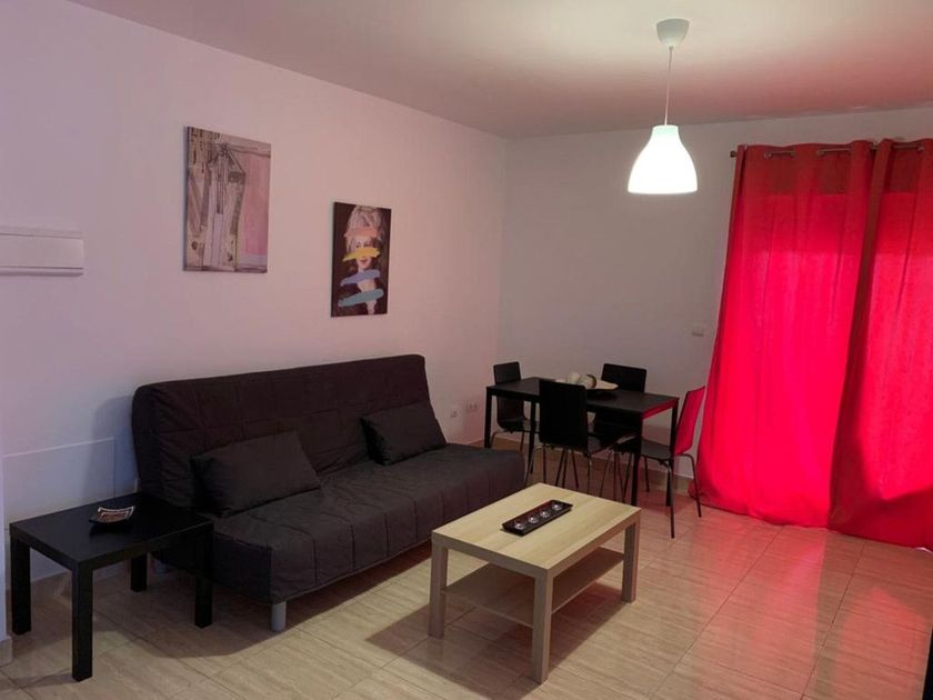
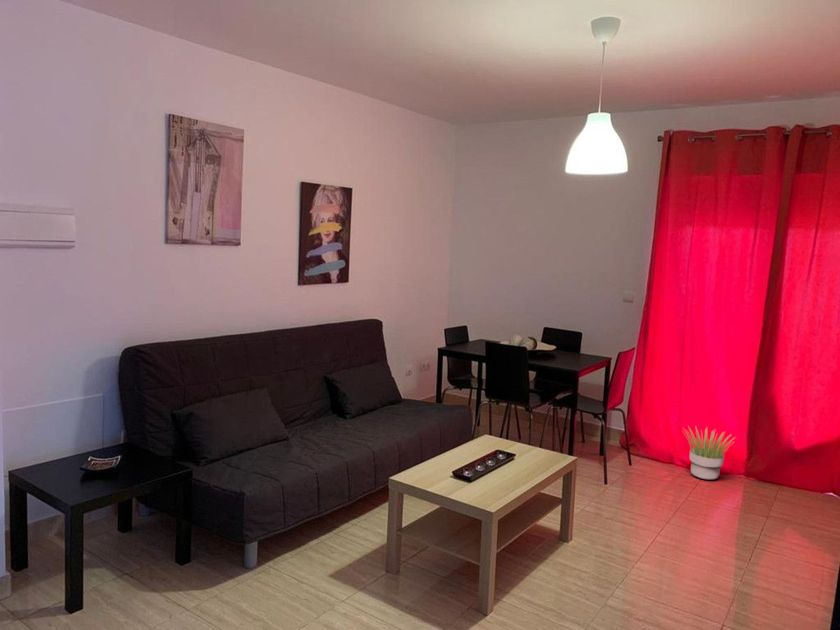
+ potted plant (706, 454)
